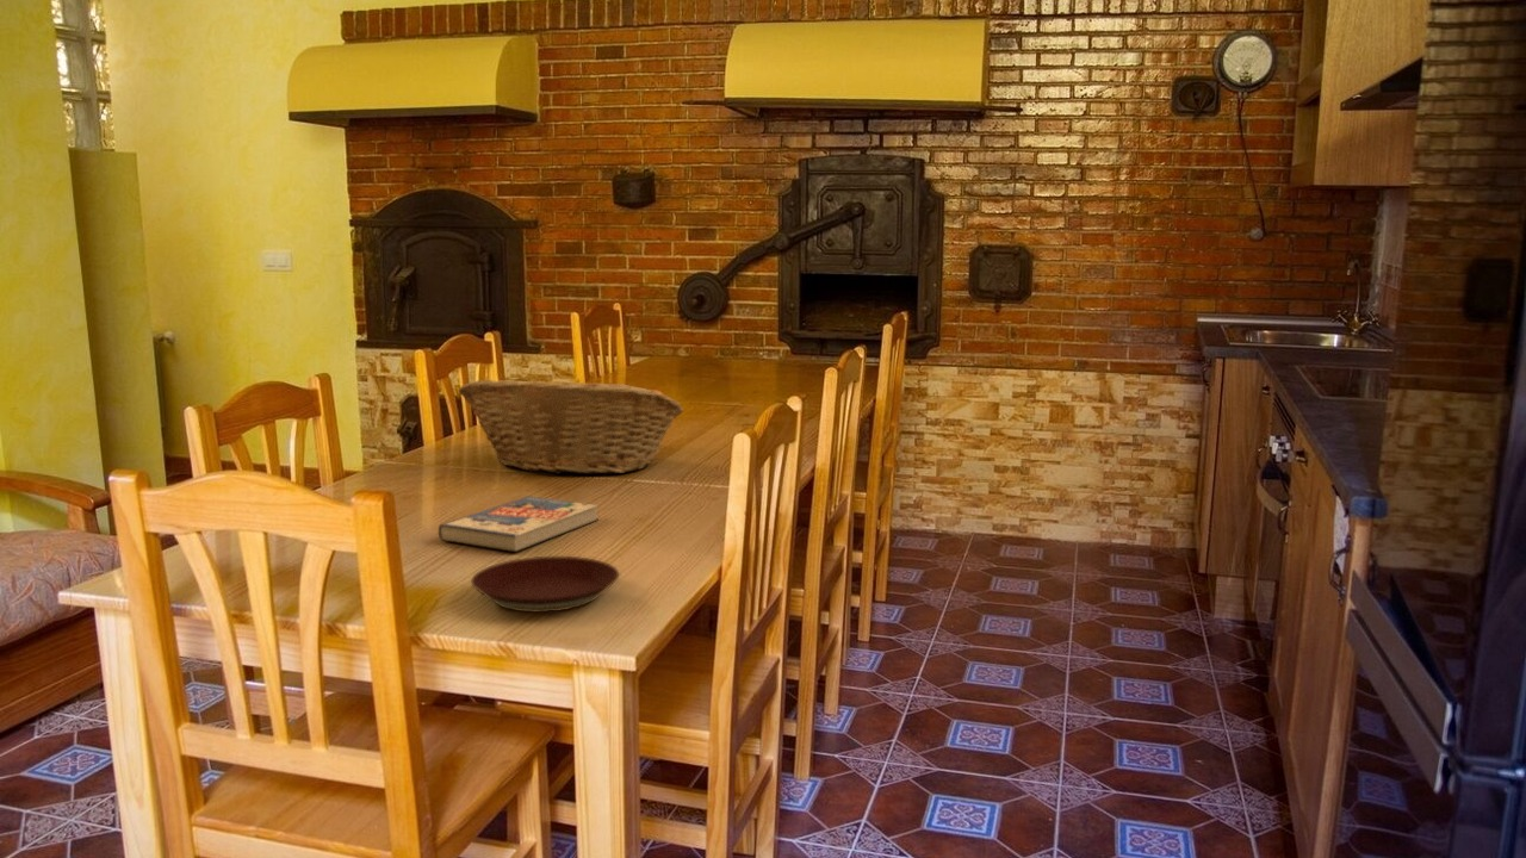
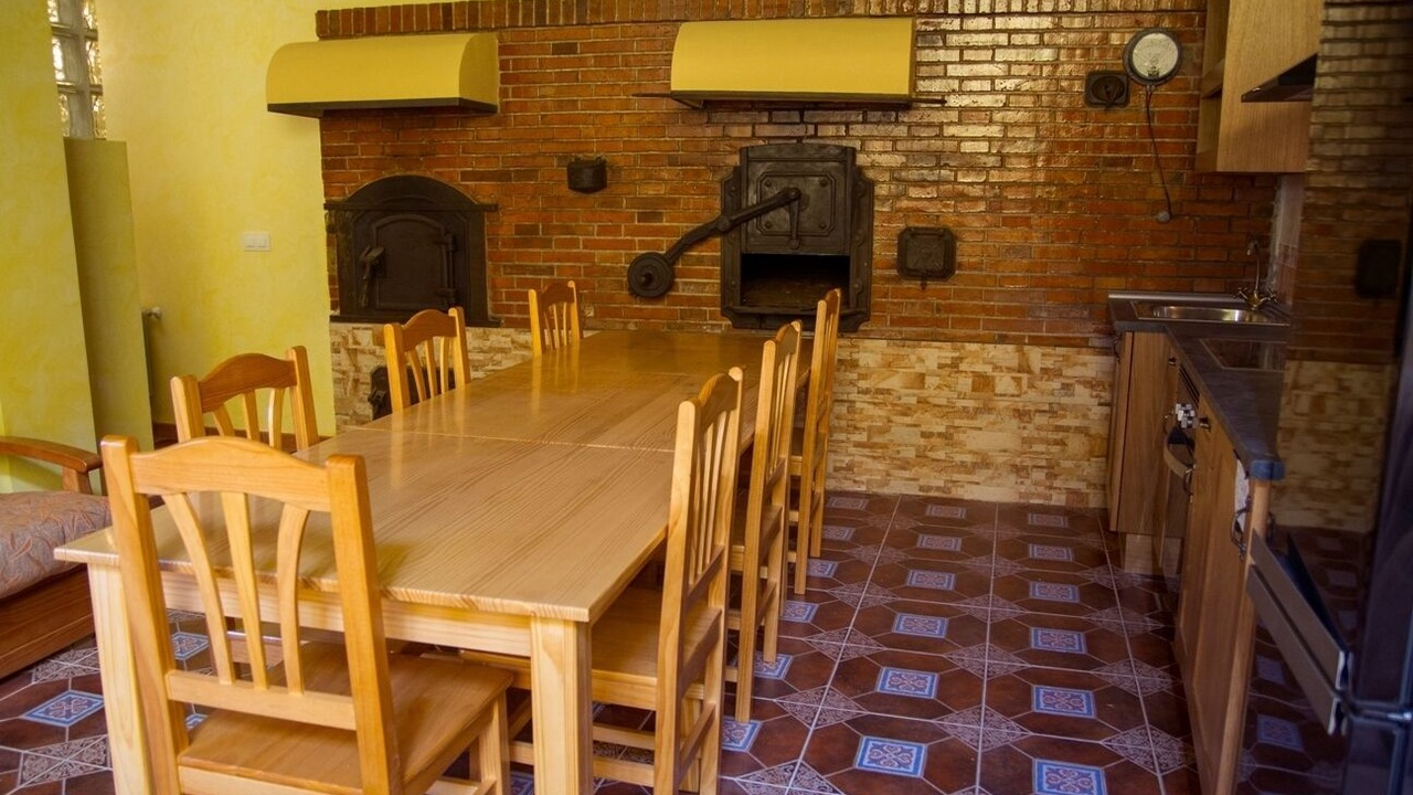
- fruit basket (571, 417)
- book (521, 522)
- plate (546, 585)
